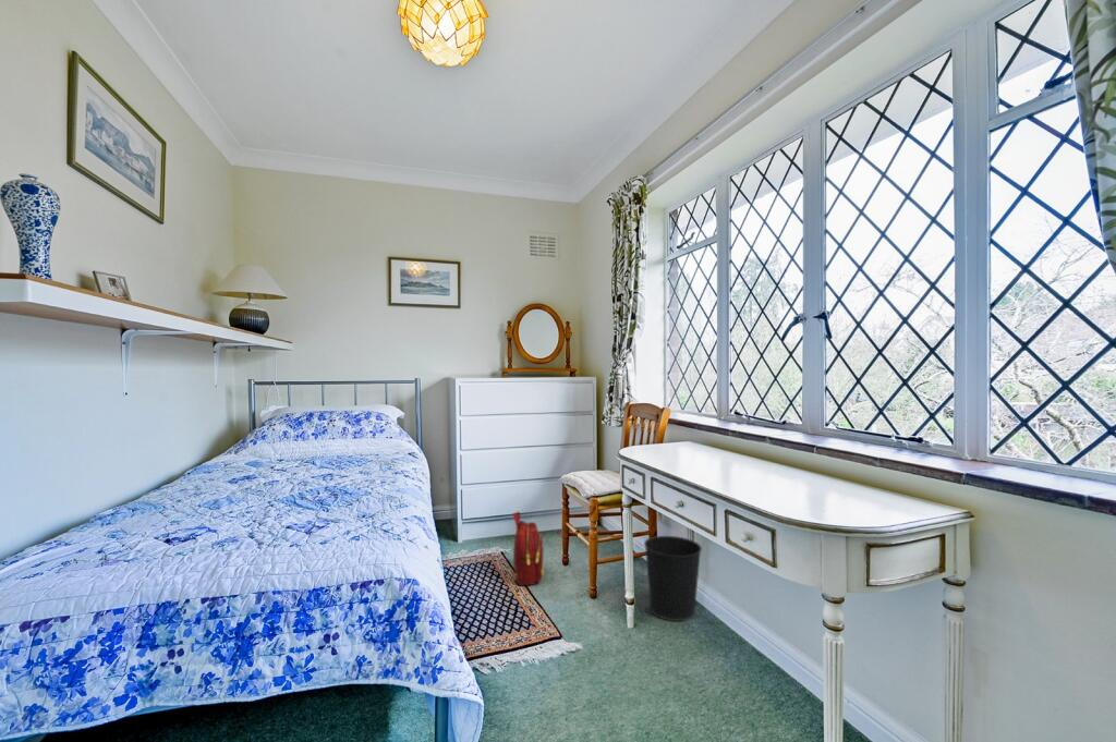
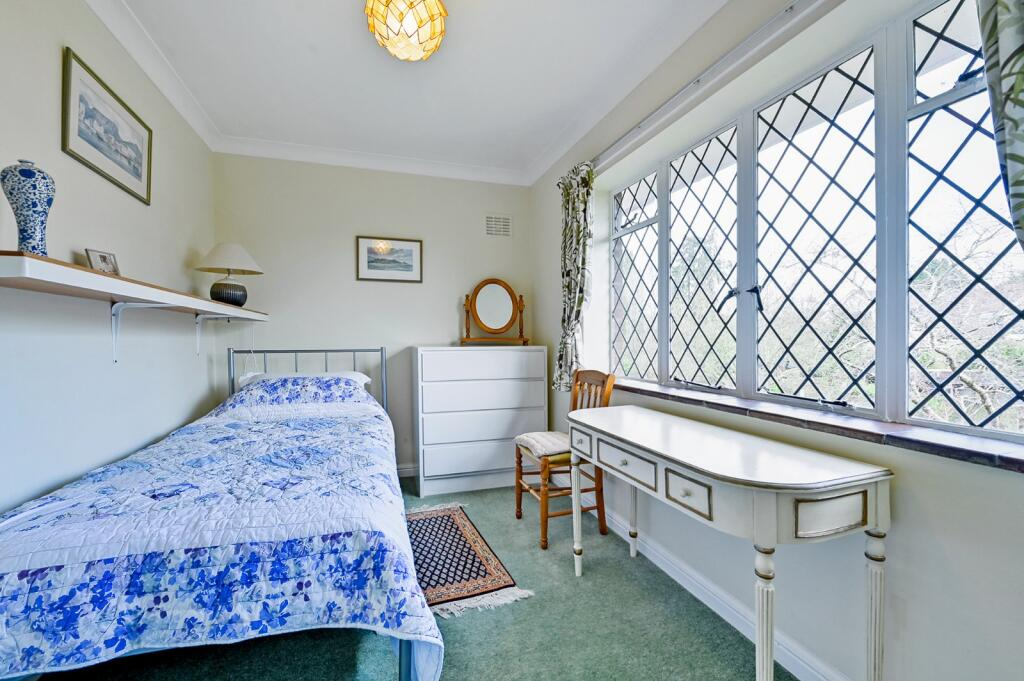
- backpack (527, 544)
- wastebasket (672, 577)
